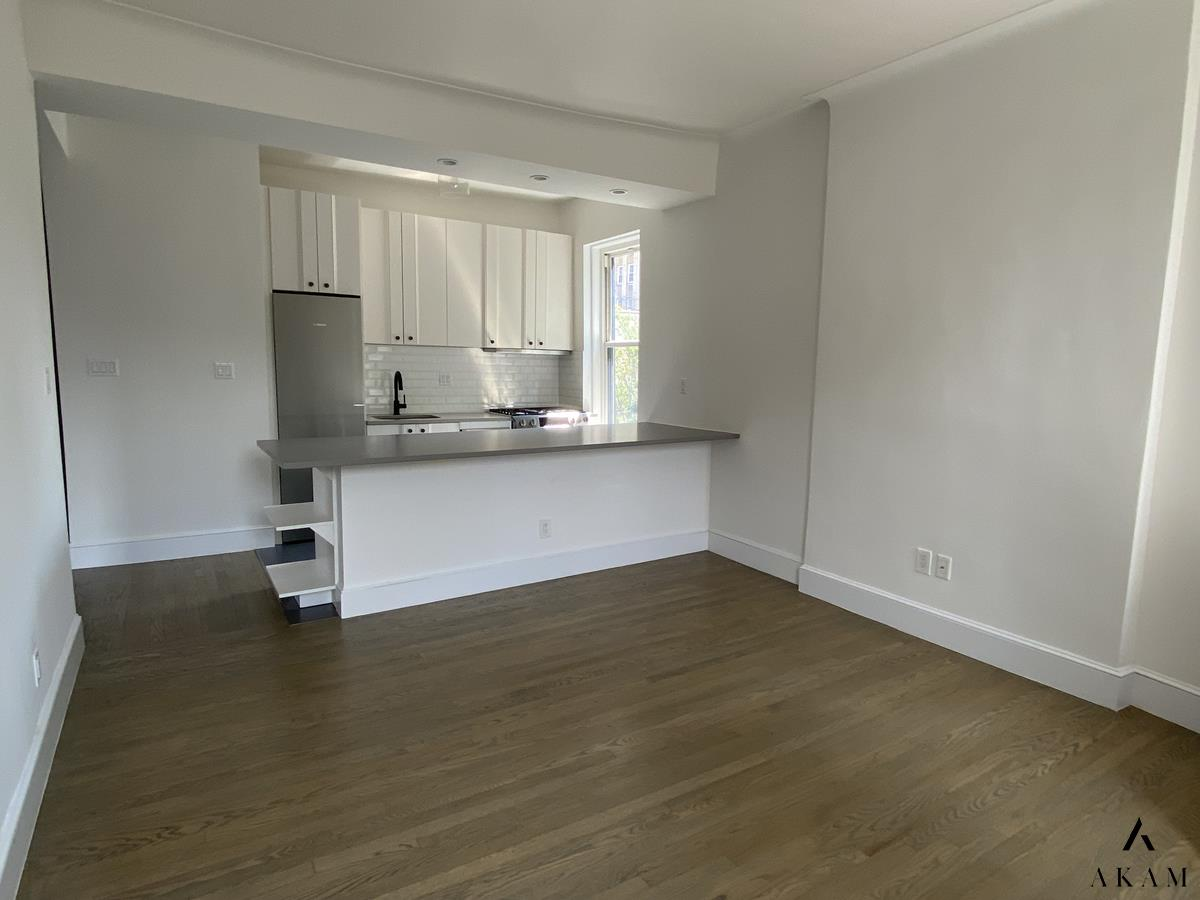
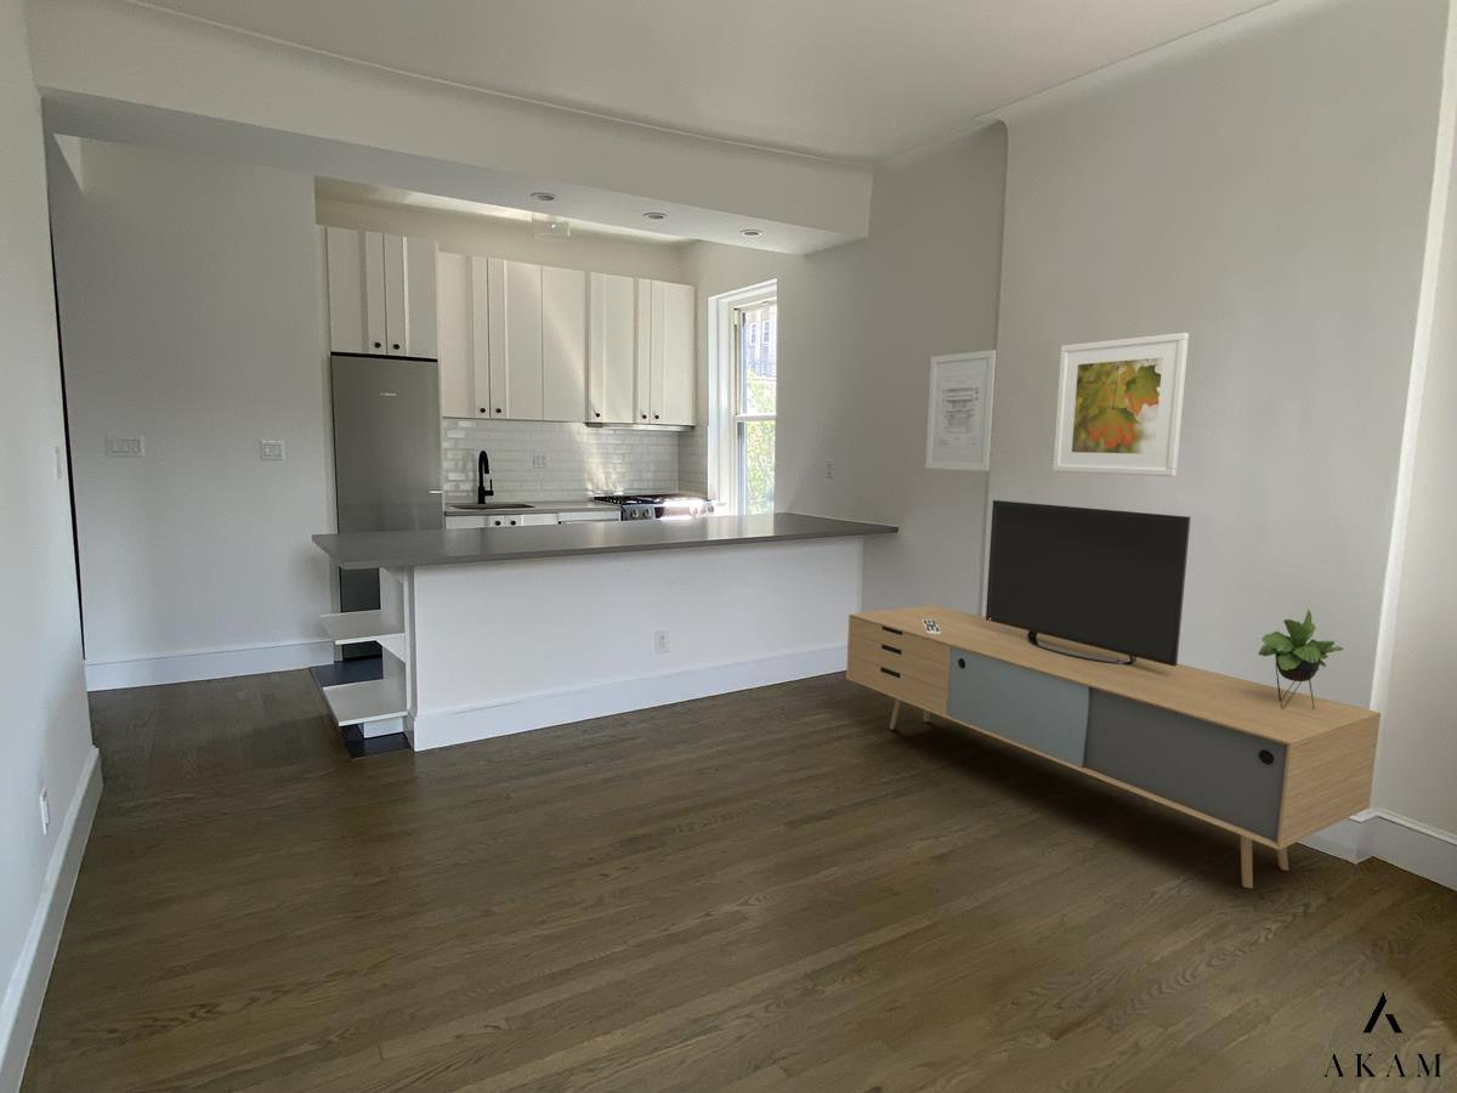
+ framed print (1115, 407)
+ media console (1062, 649)
+ wall art (958, 412)
